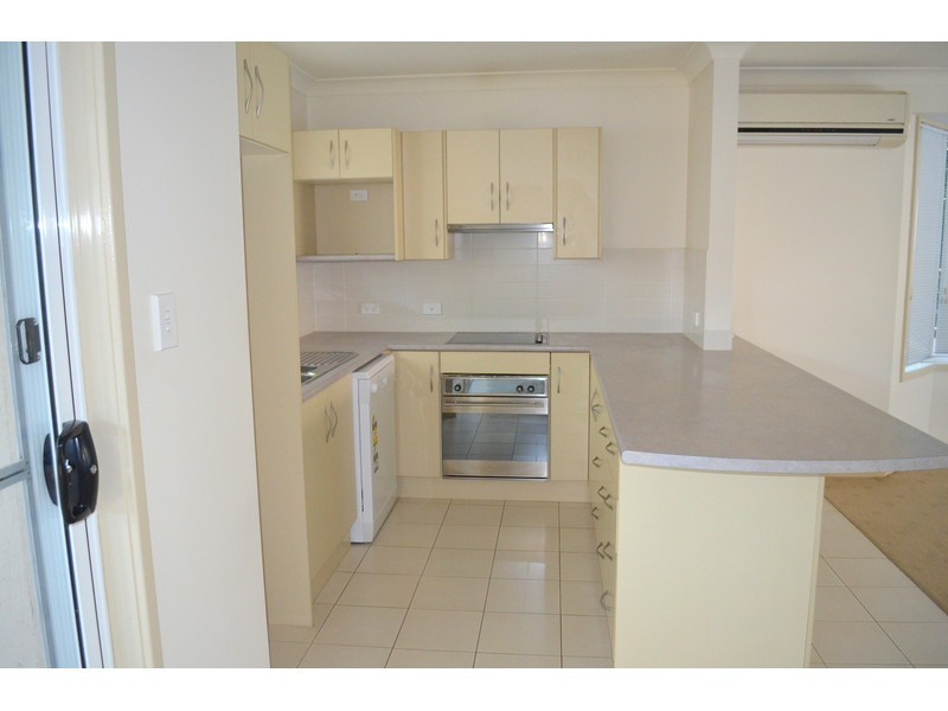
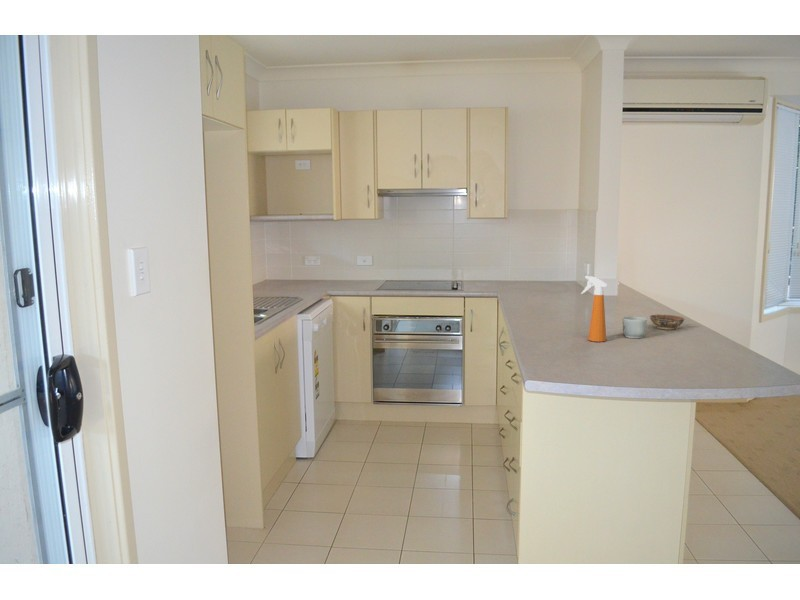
+ mug (633, 326)
+ spray bottle (593, 308)
+ bowl (666, 322)
